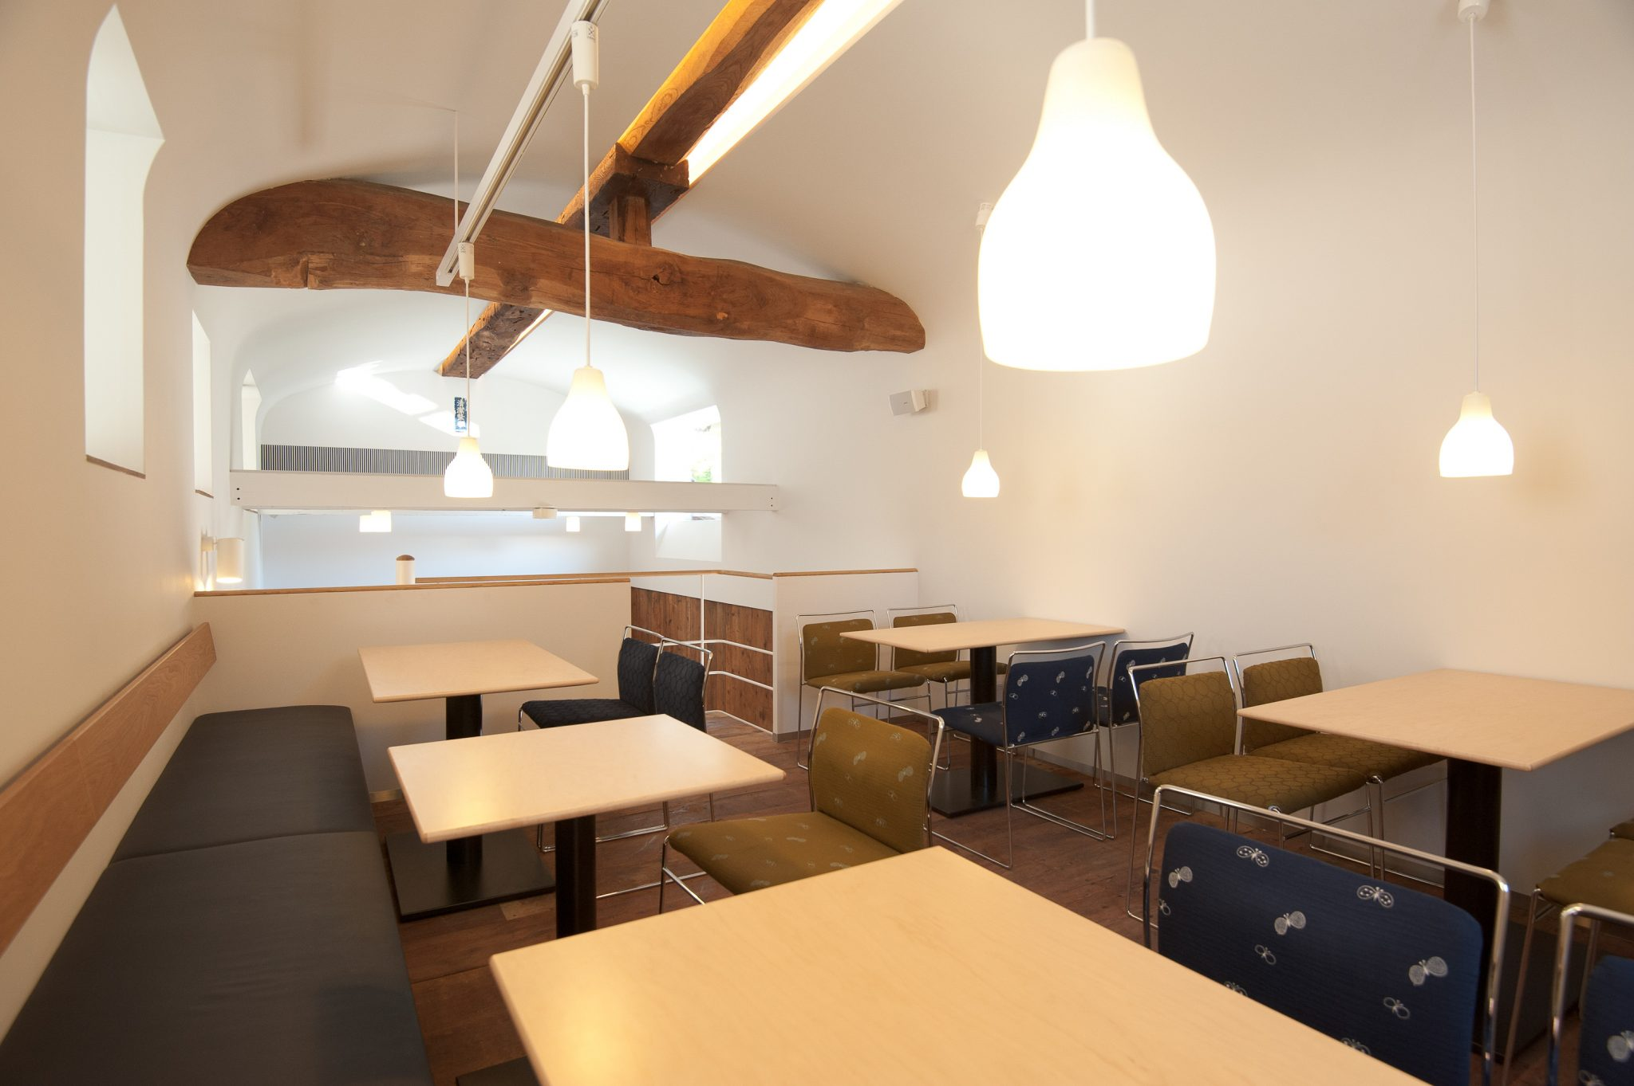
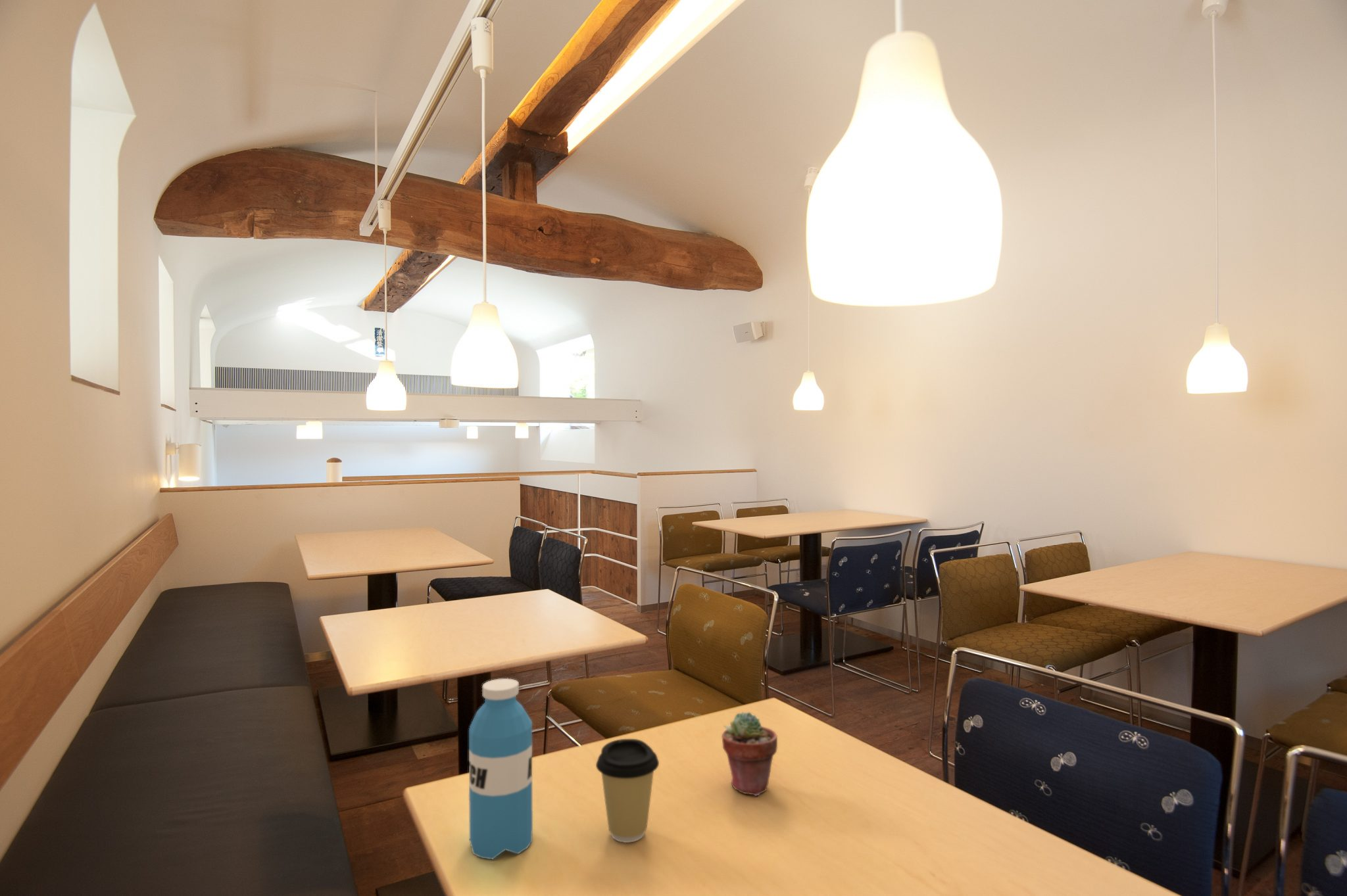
+ potted succulent (749, 749)
+ coffee cup (627, 791)
+ water bottle (501, 763)
